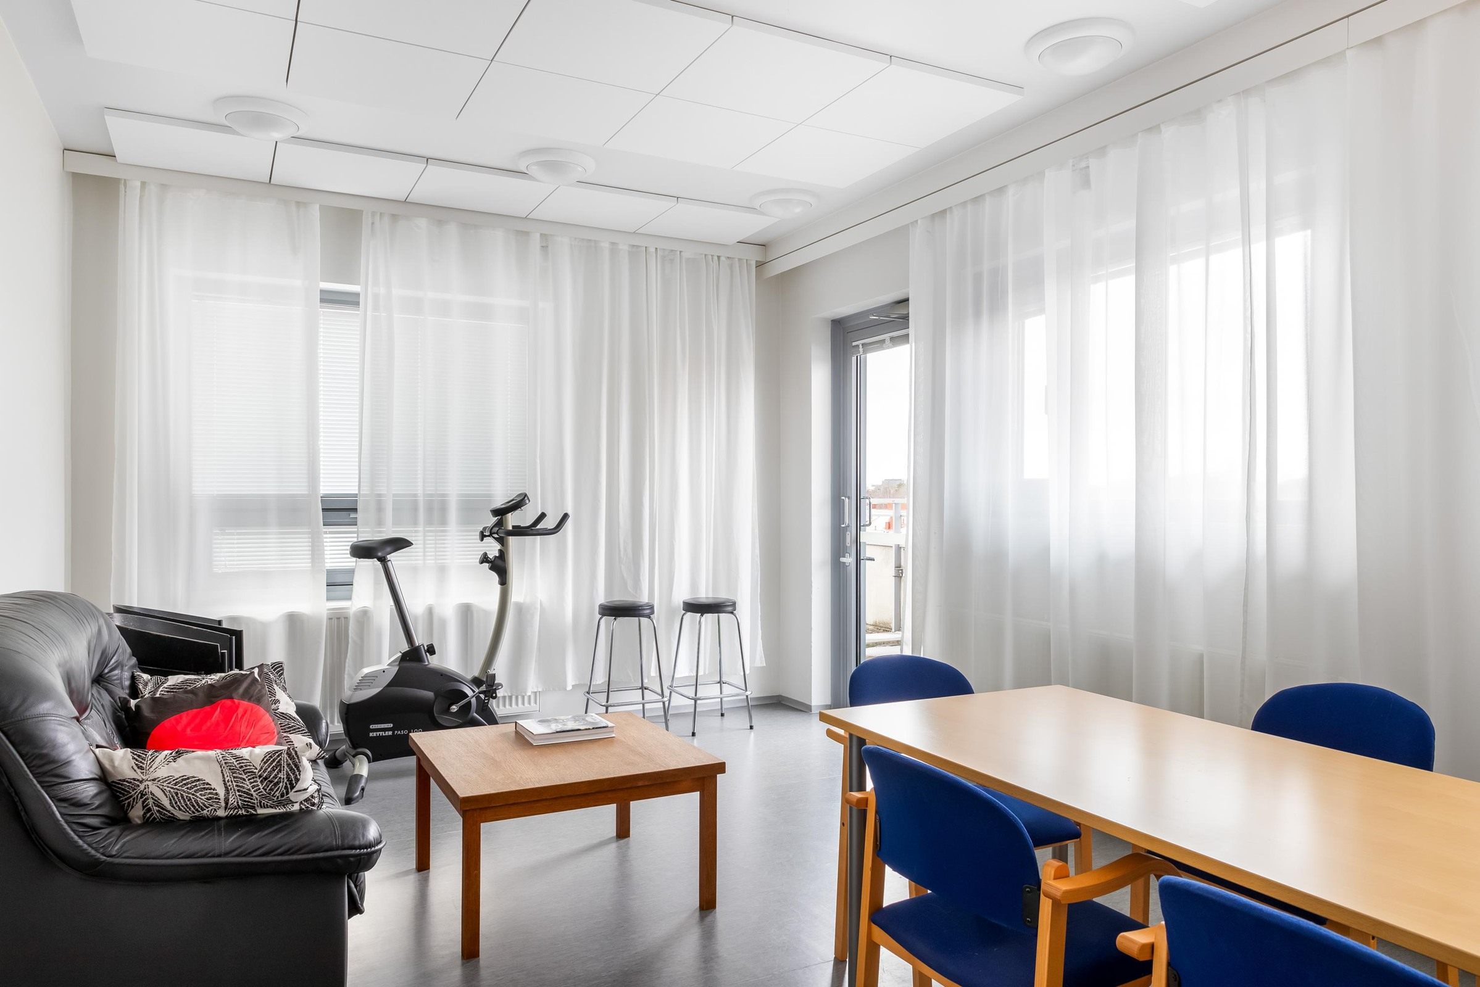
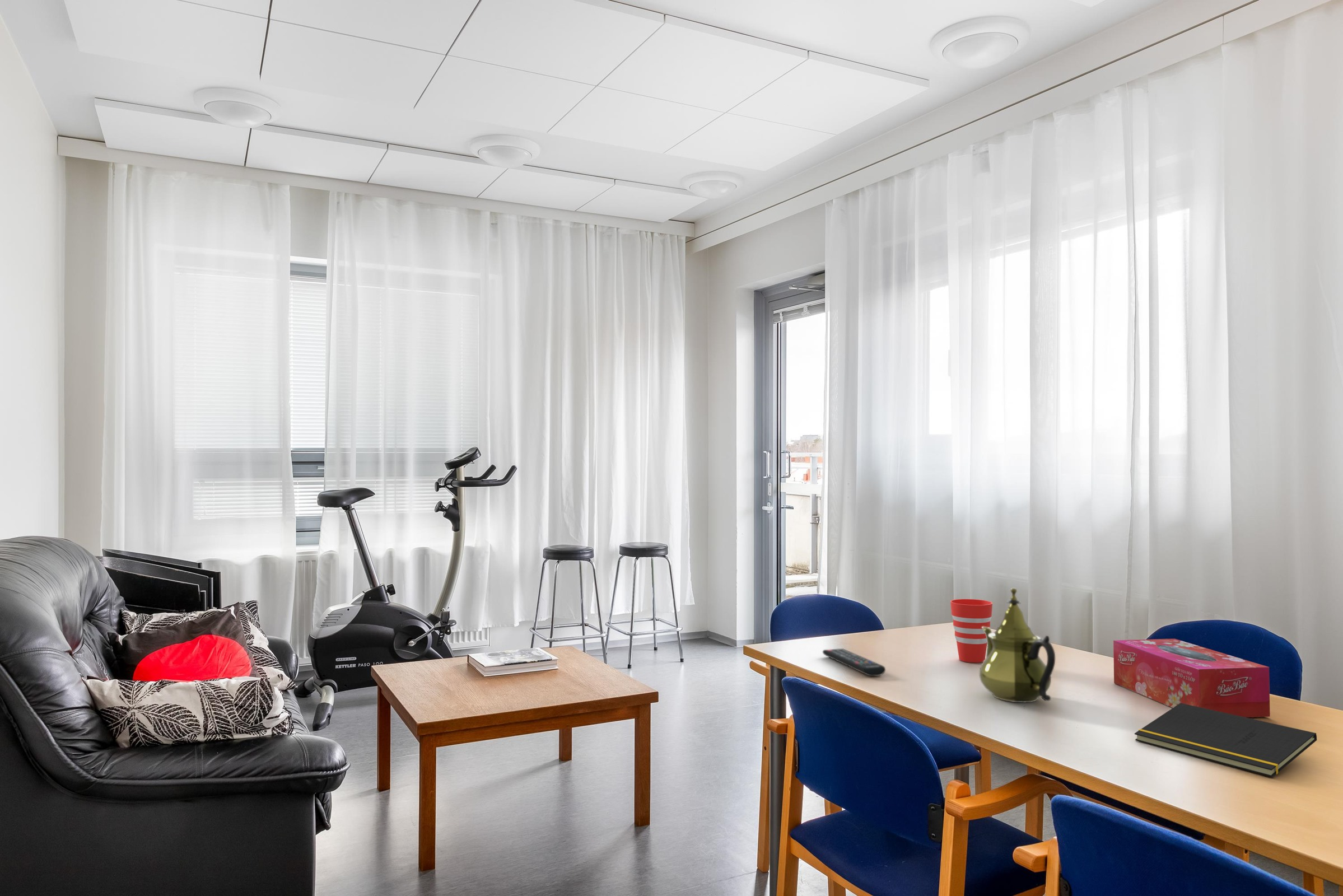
+ teapot (1016, 643)
+ tissue box (1186, 675)
+ remote control (852, 661)
+ cup (971, 631)
+ notepad (1223, 736)
